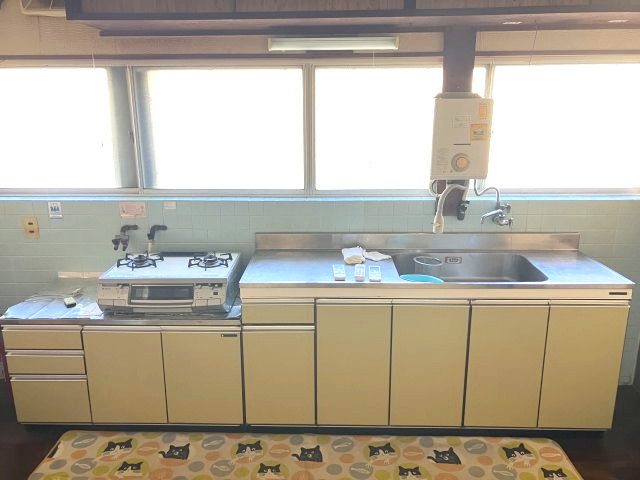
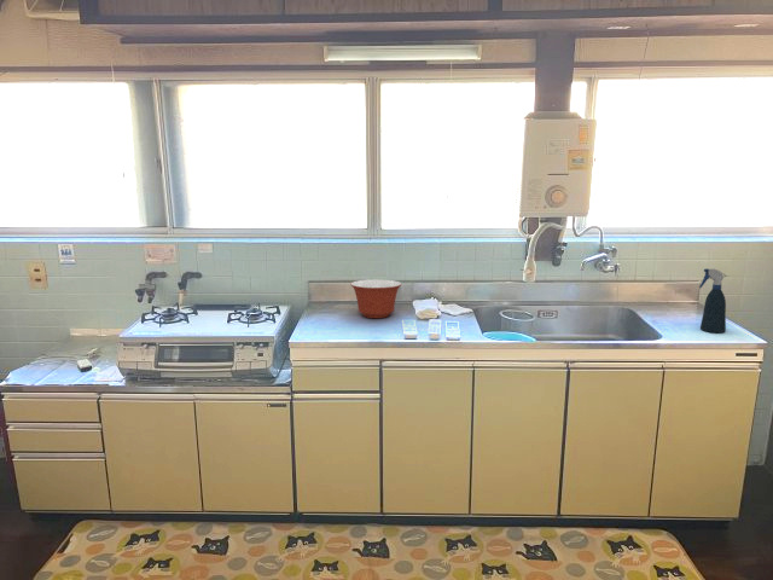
+ mixing bowl (376, 298)
+ spray bottle (714, 300)
